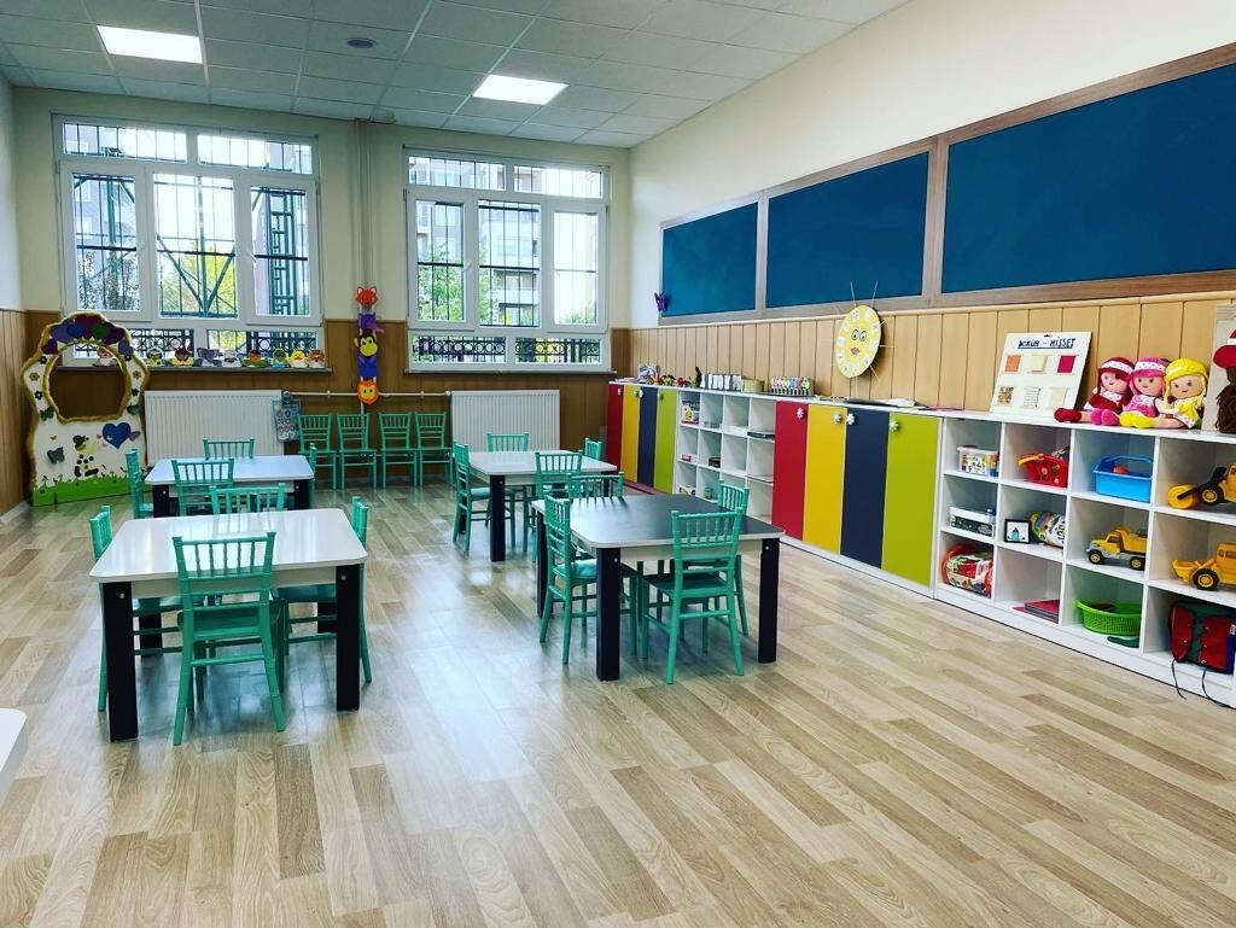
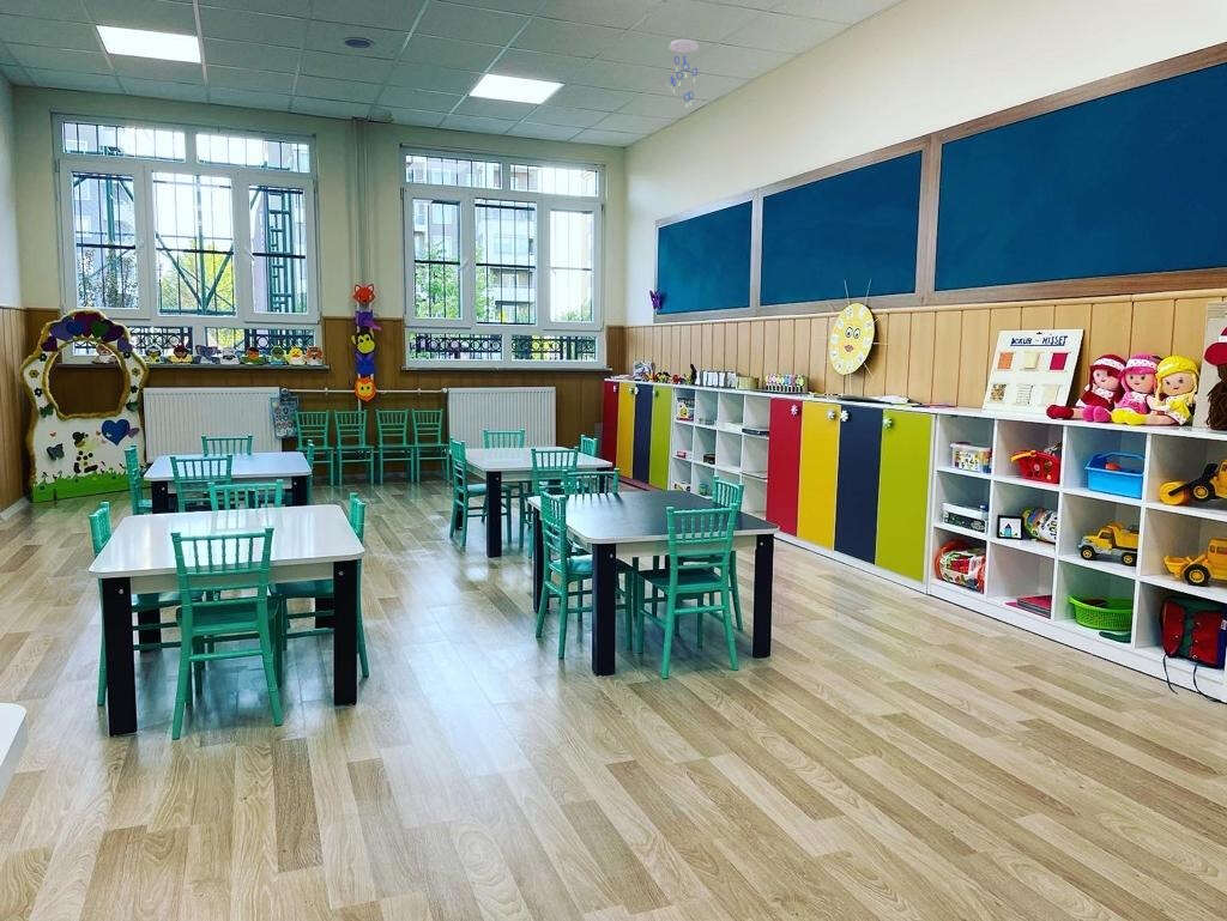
+ ceiling mobile (682, 77)
